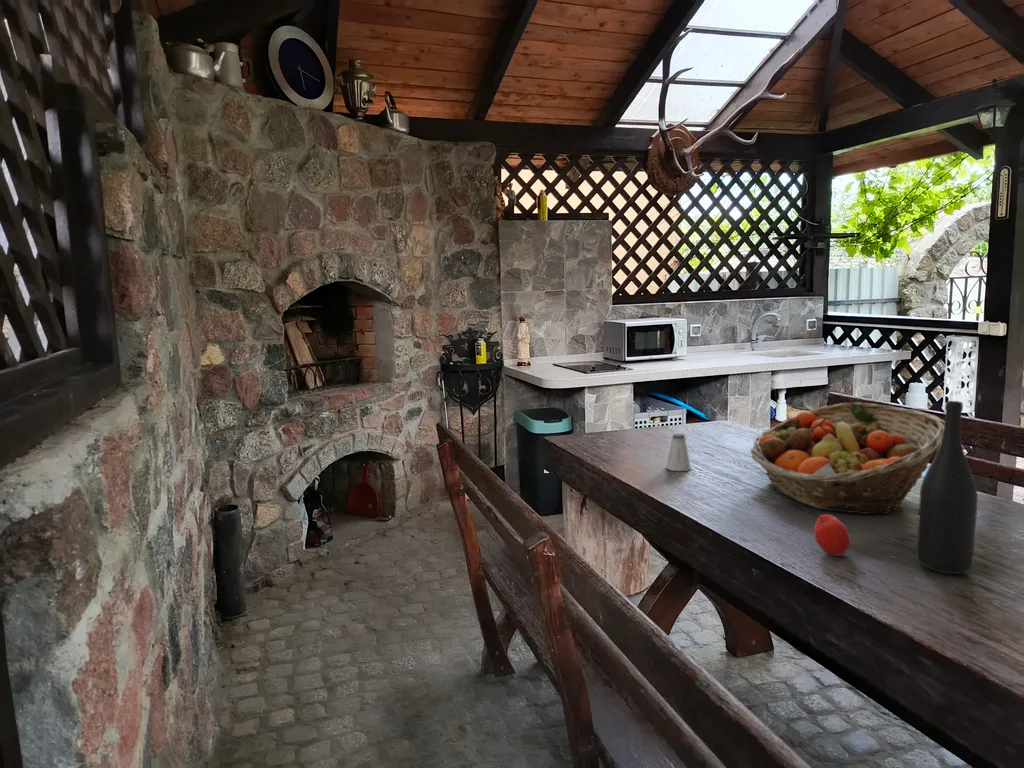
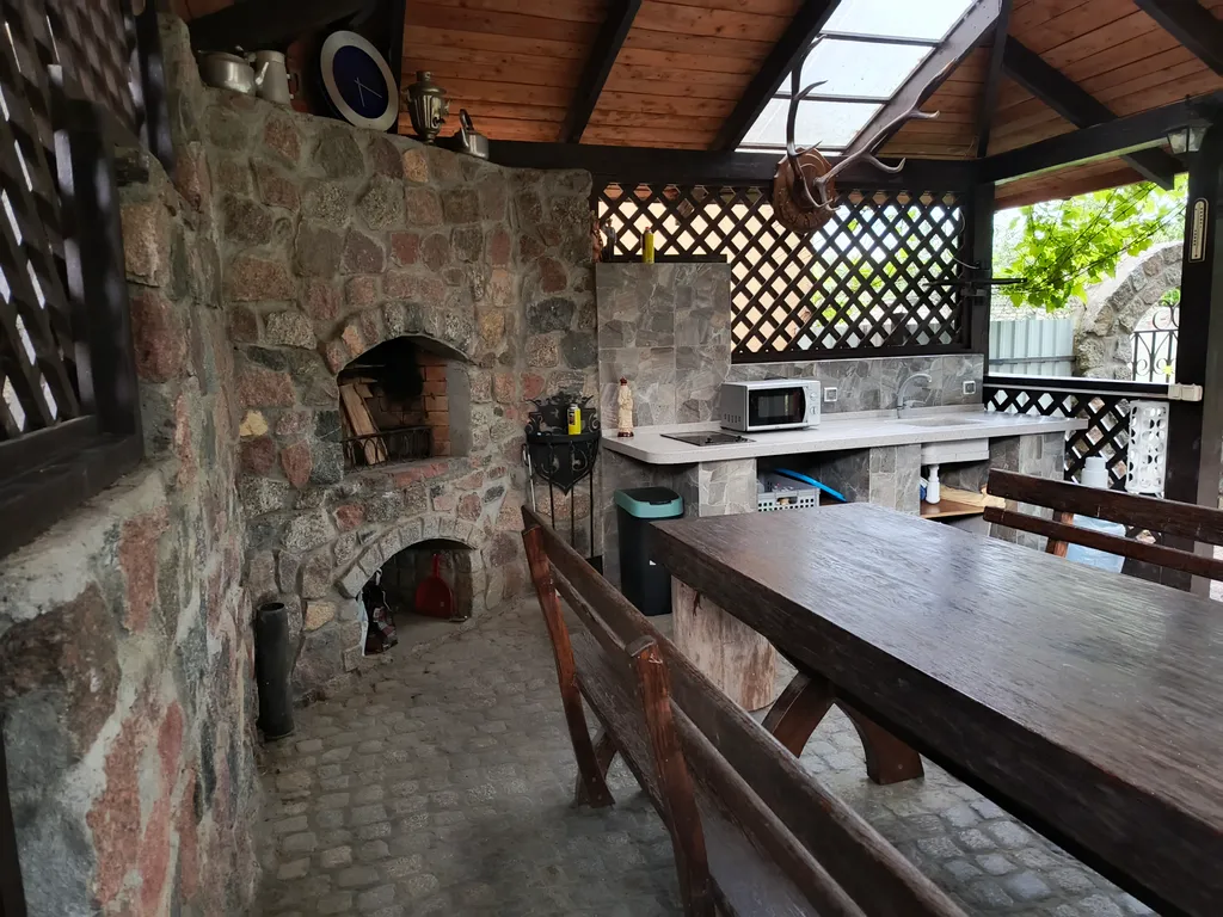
- wine bottle (948, 486)
- fruit (831, 534)
- fruit basket (842, 452)
- saltshaker (678, 451)
